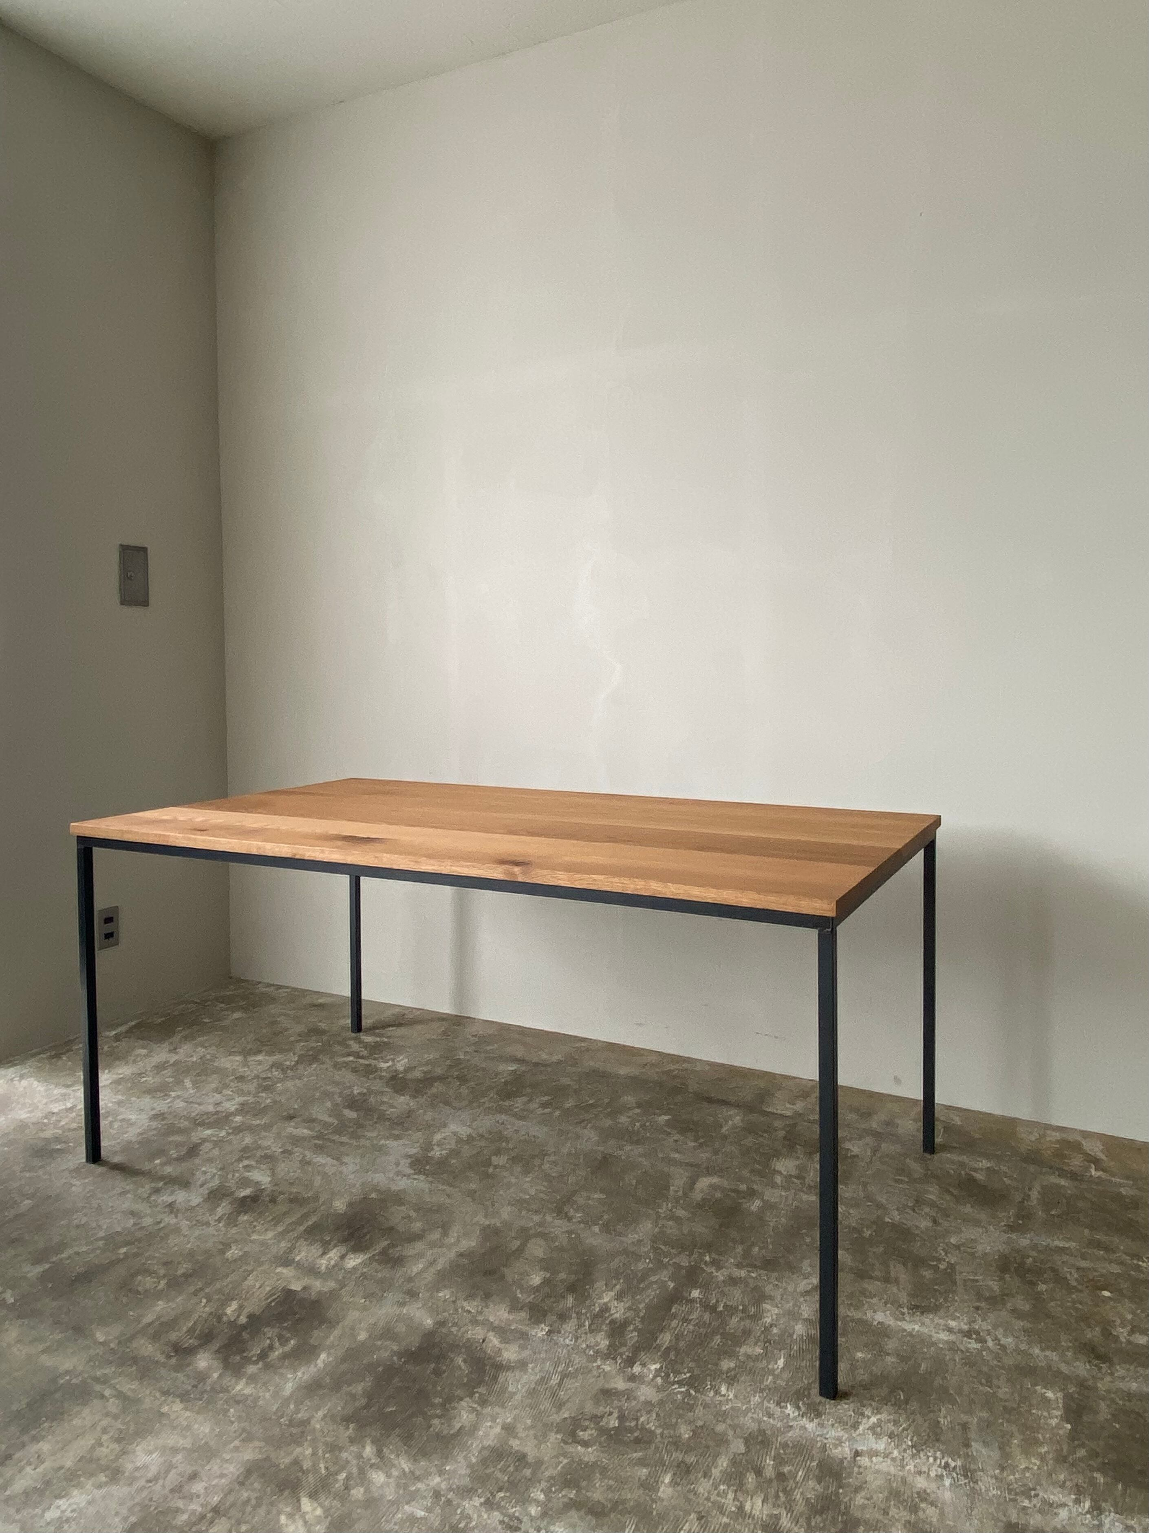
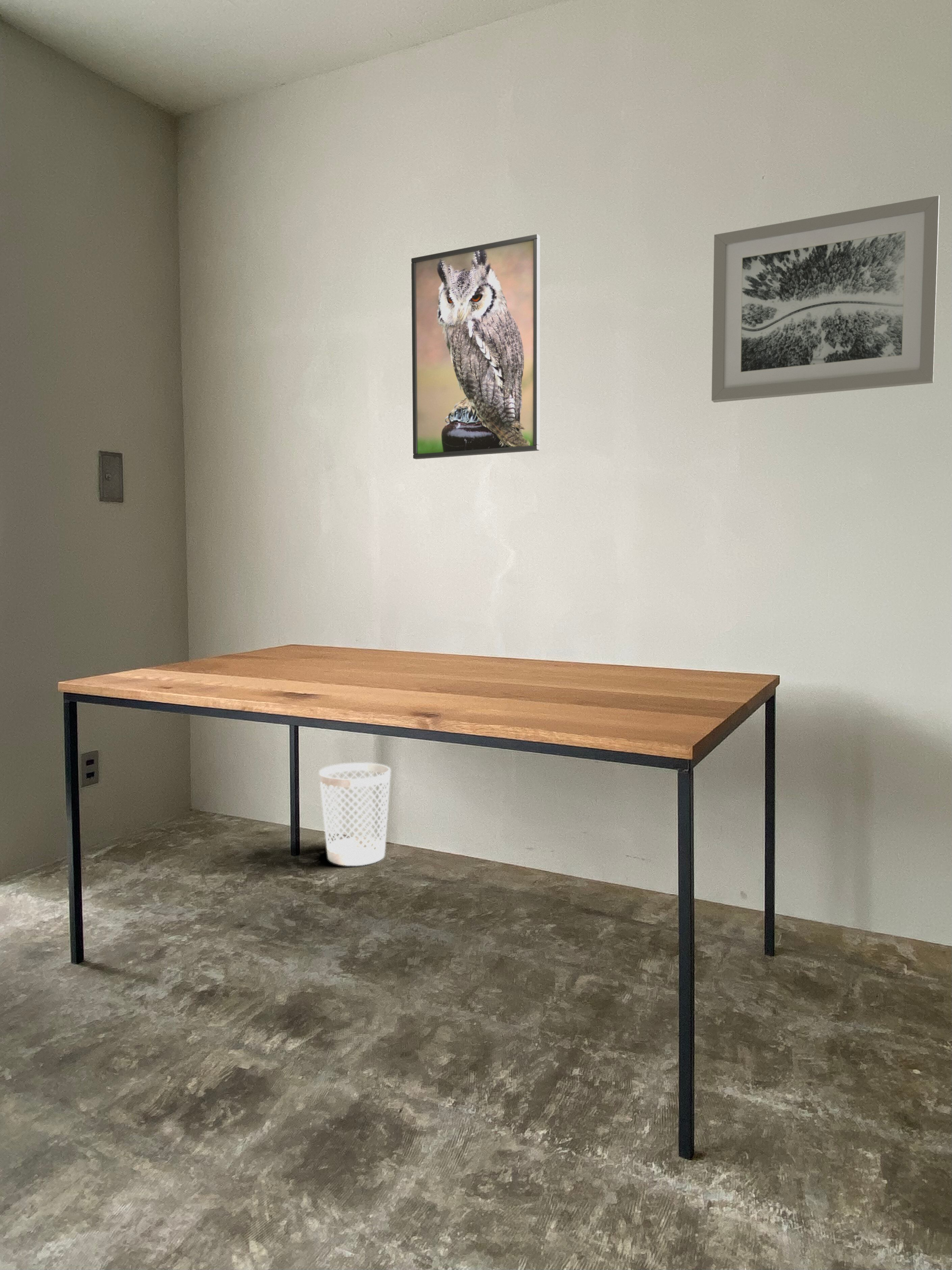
+ wastebasket (356, 814)
+ wall art (819, 306)
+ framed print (474, 352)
